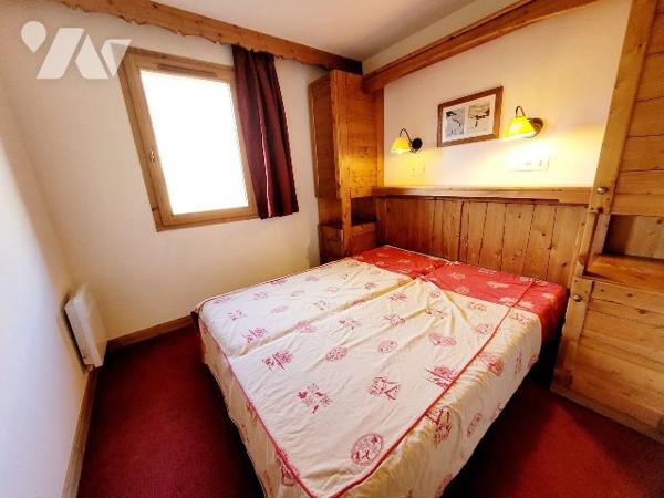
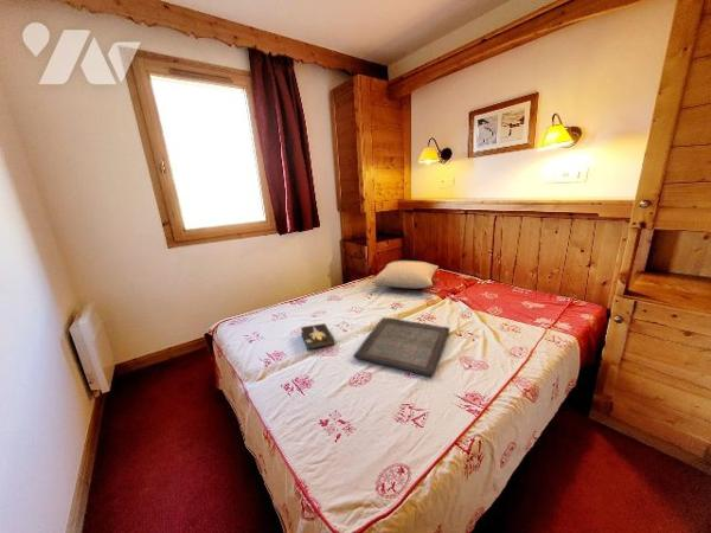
+ hardback book (316, 335)
+ serving tray (403, 341)
+ pillow (406, 274)
